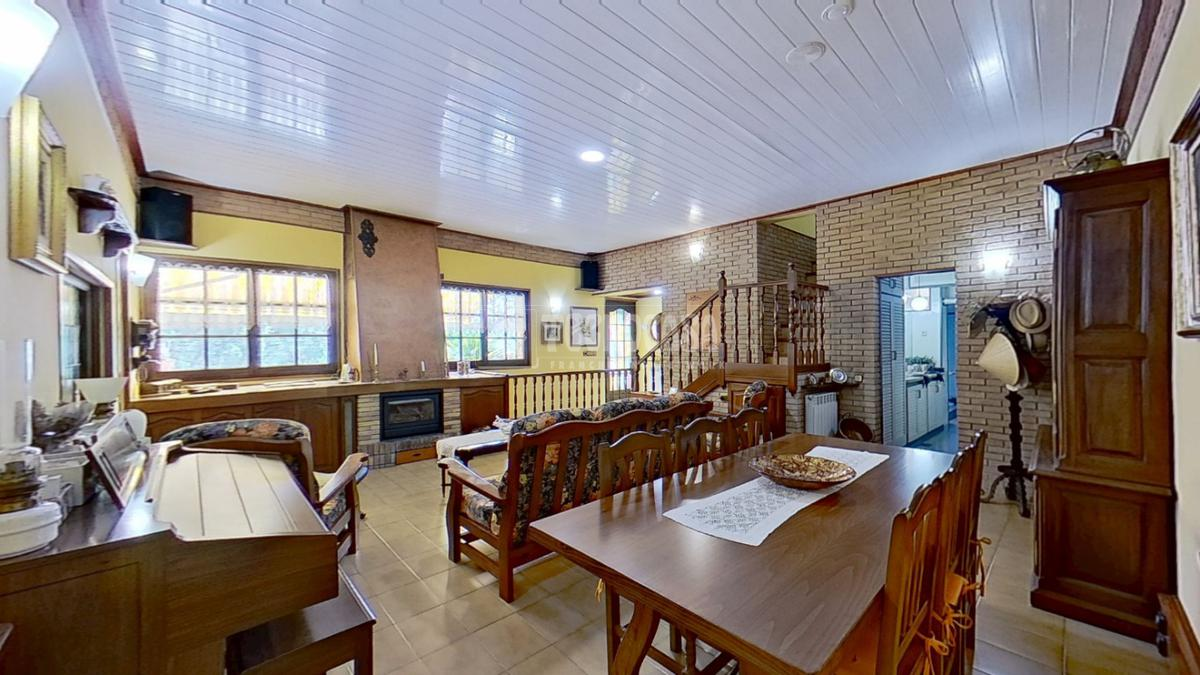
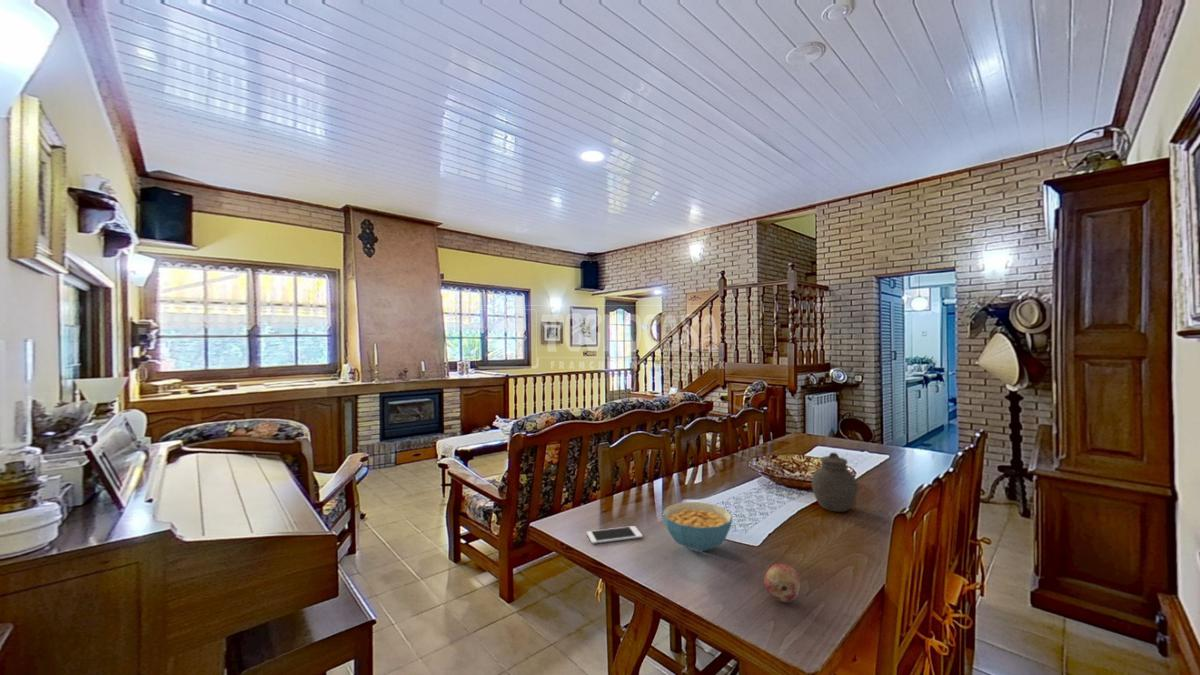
+ jar (834, 480)
+ cell phone (614, 534)
+ cereal bowl (697, 530)
+ fruit (782, 582)
